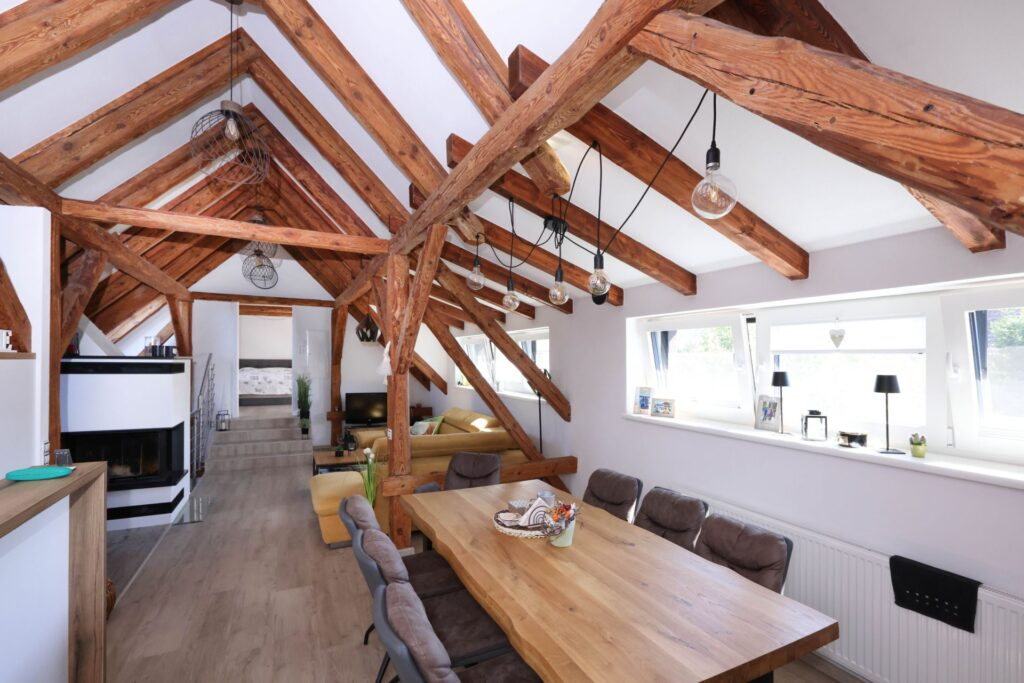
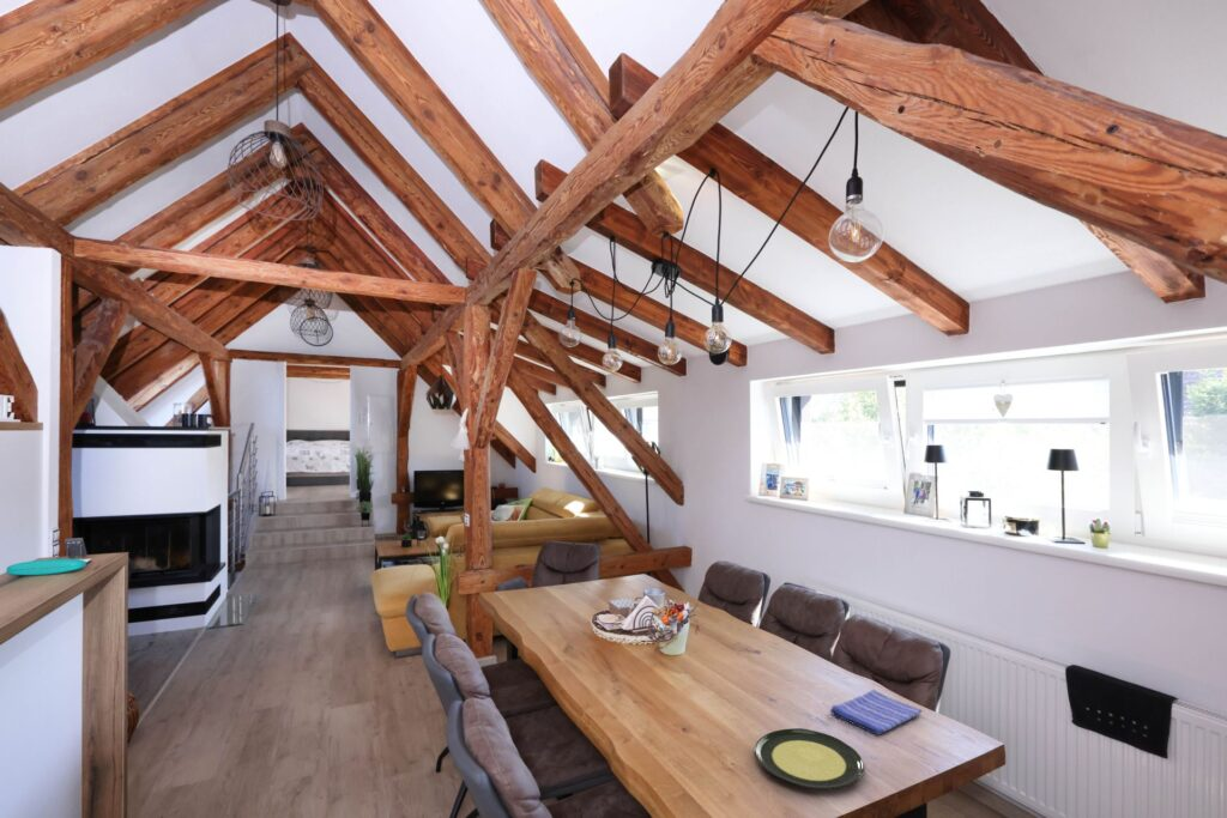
+ dish towel (875, 709)
+ plate (808, 759)
